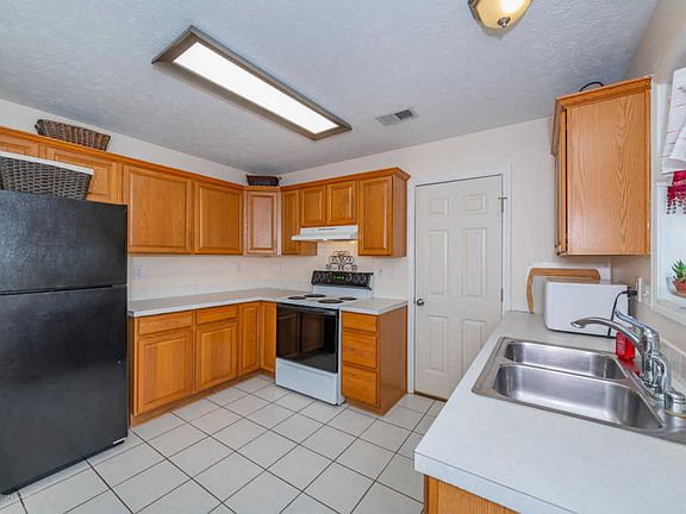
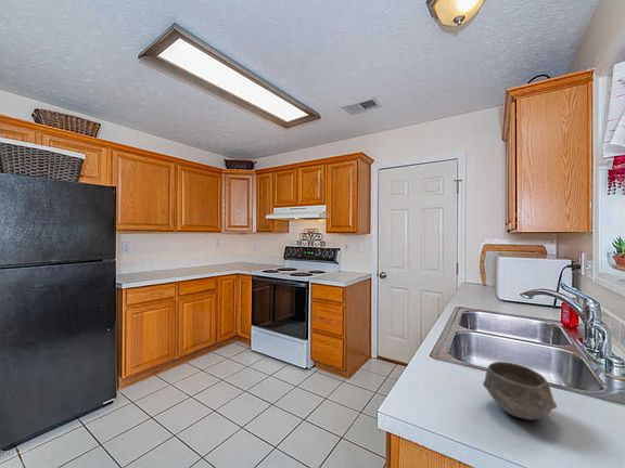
+ bowl (515, 390)
